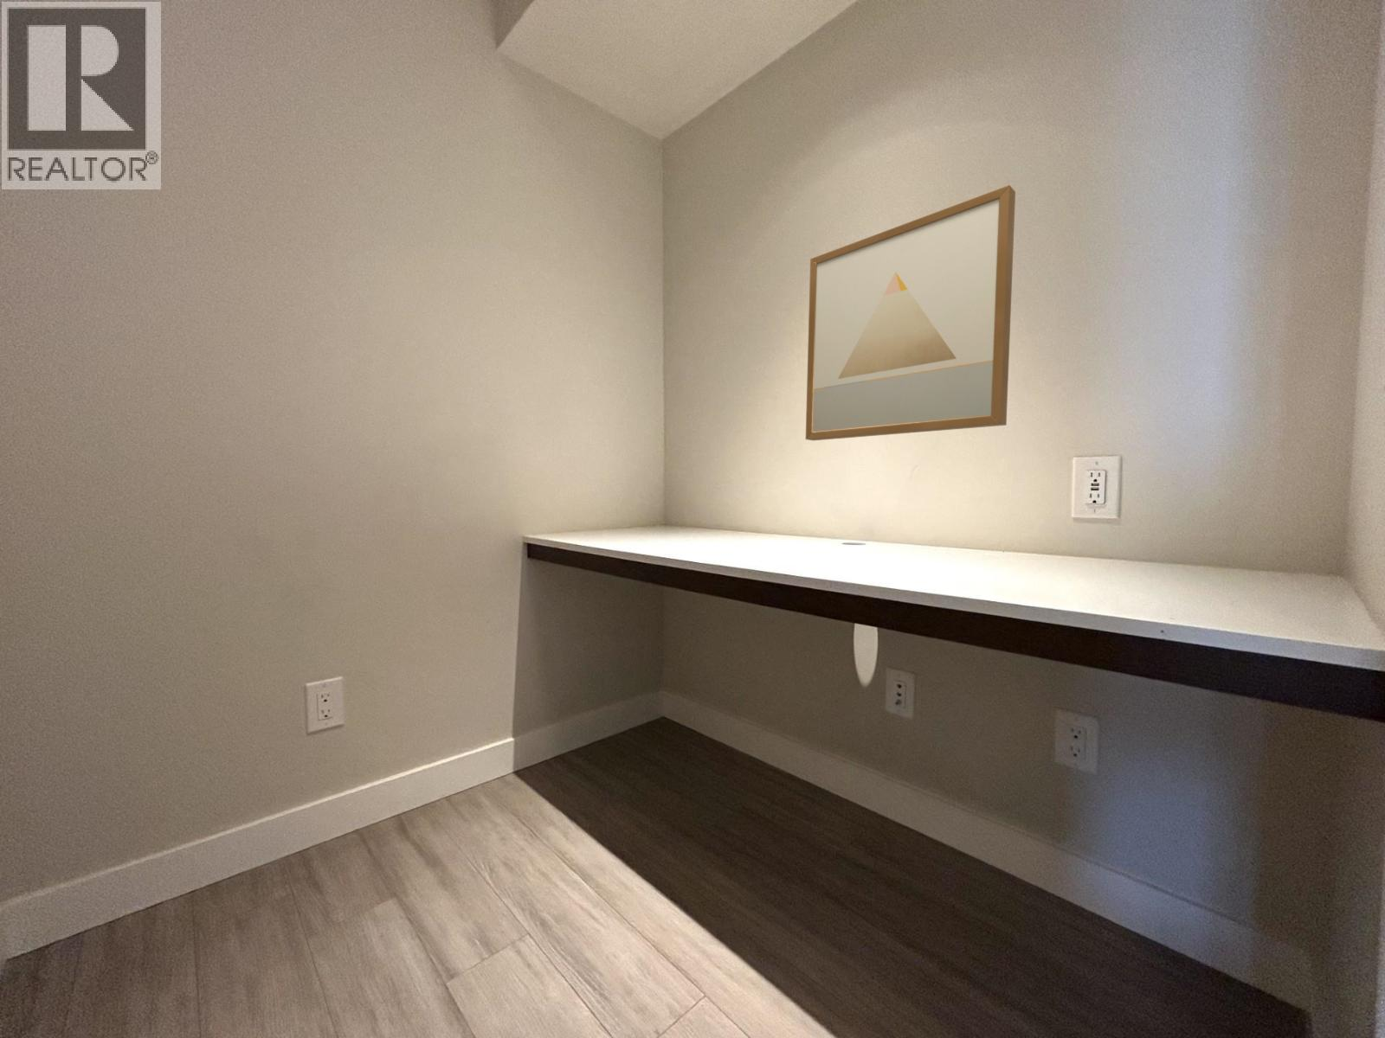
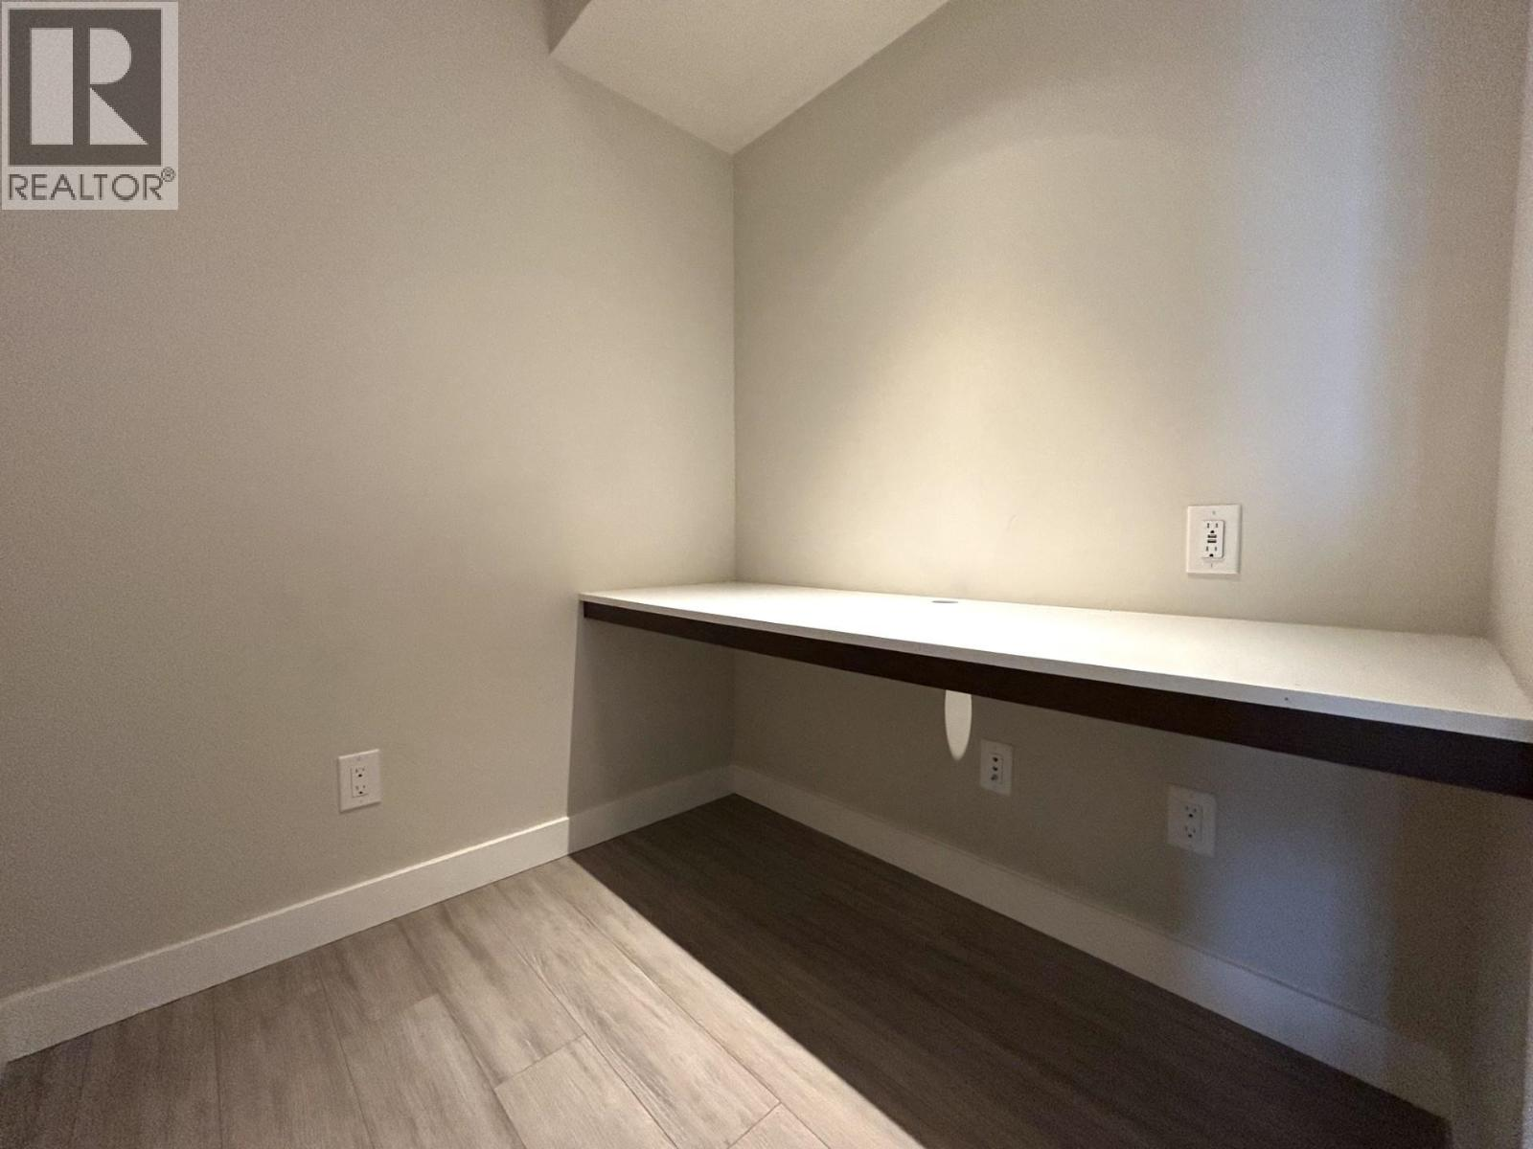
- wall art (896, 331)
